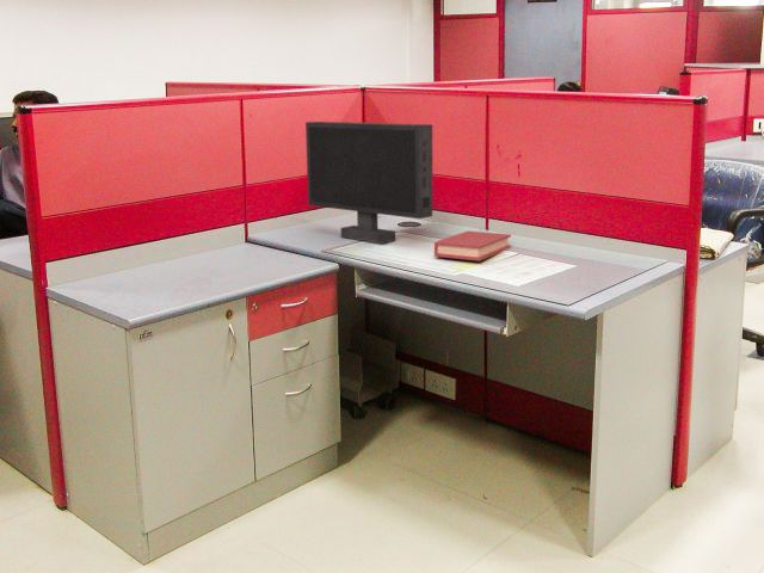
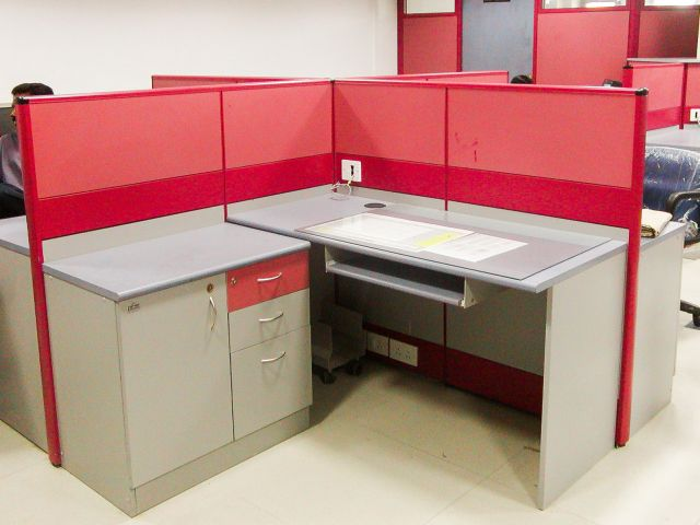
- monitor (368, 181)
- book (473, 245)
